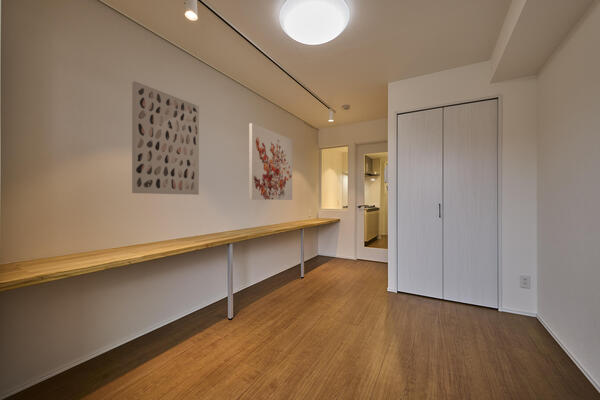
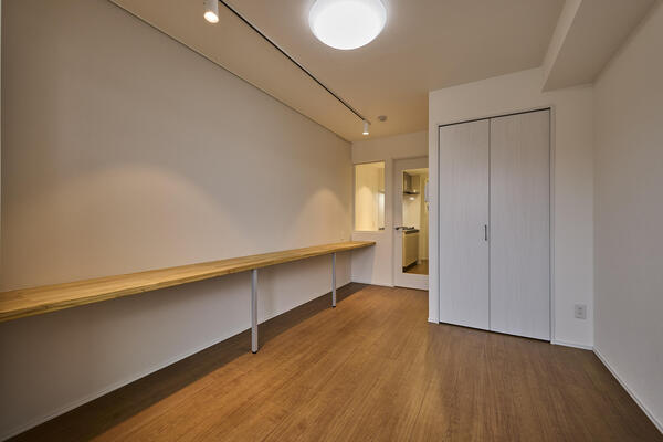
- wall art (169, 144)
- wall art (273, 166)
